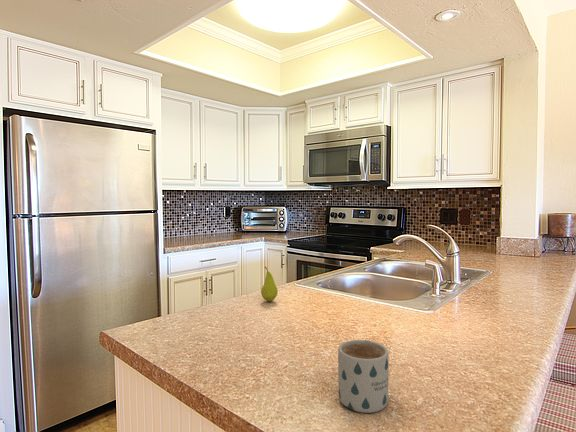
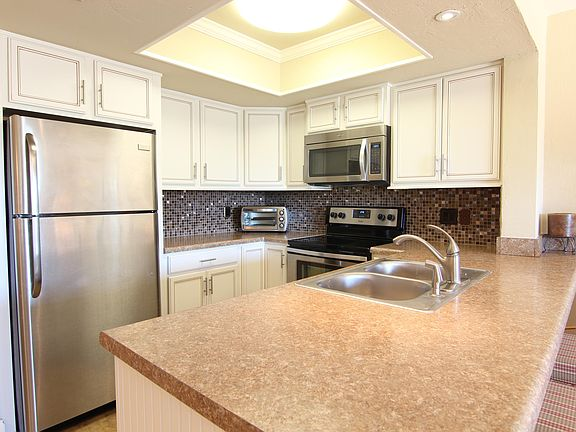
- mug (368, 371)
- fruit (269, 284)
